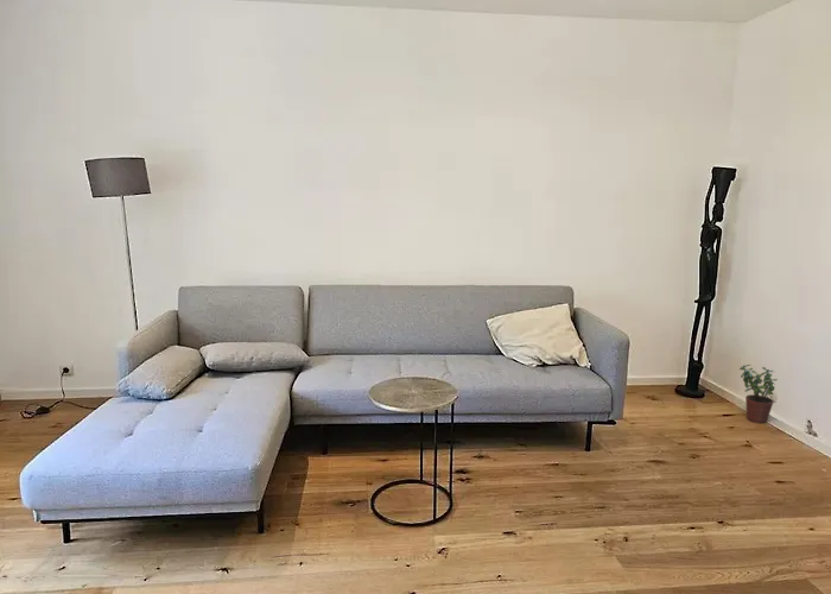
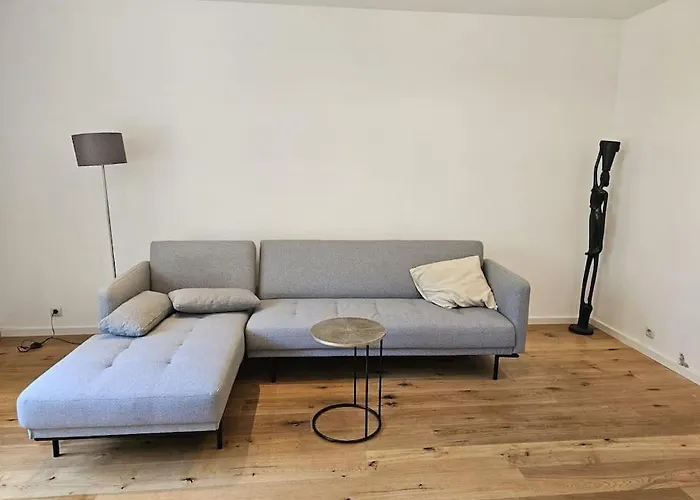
- potted plant (759, 392)
